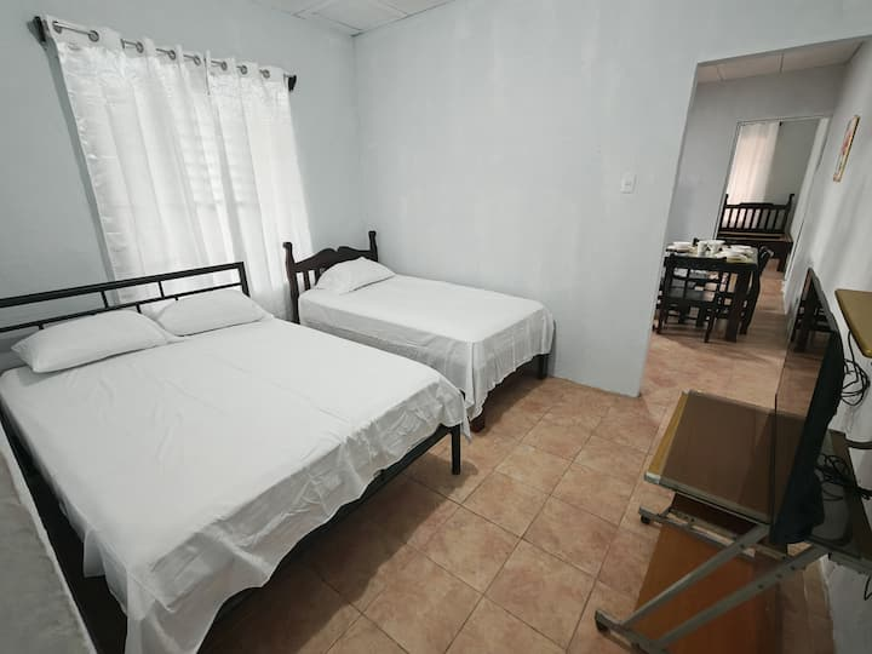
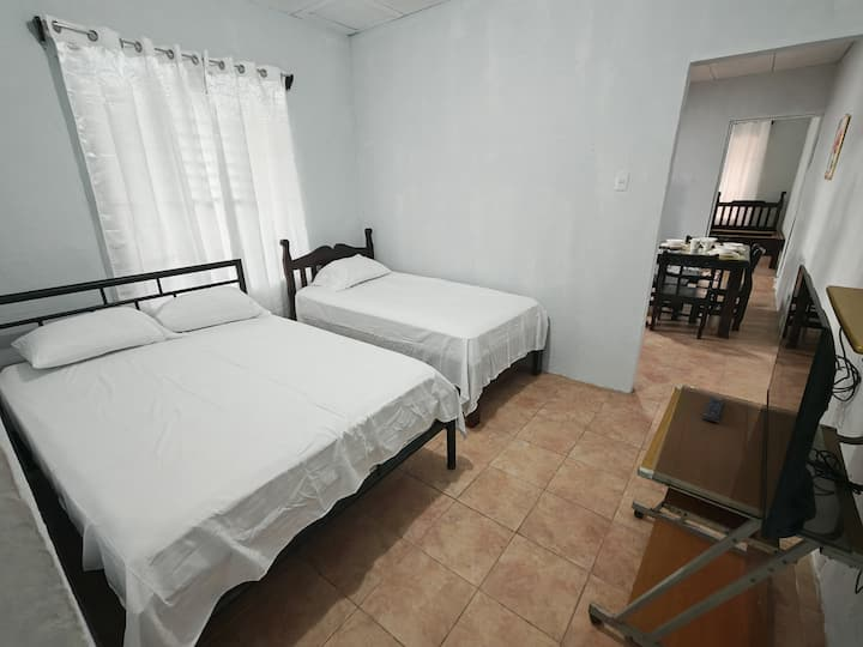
+ remote control (714, 407)
